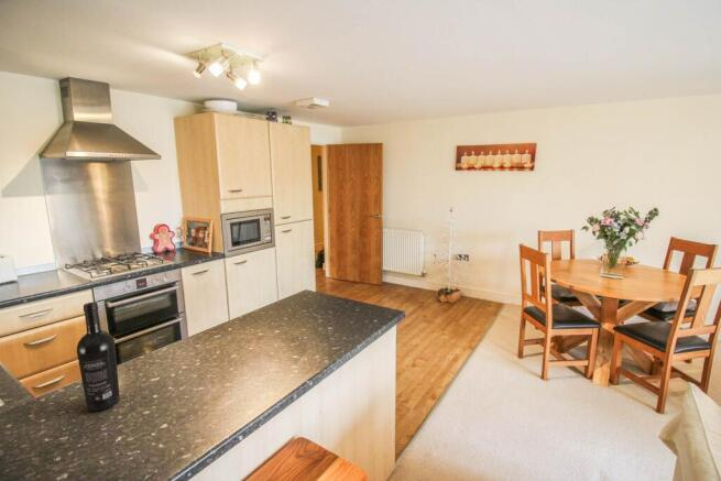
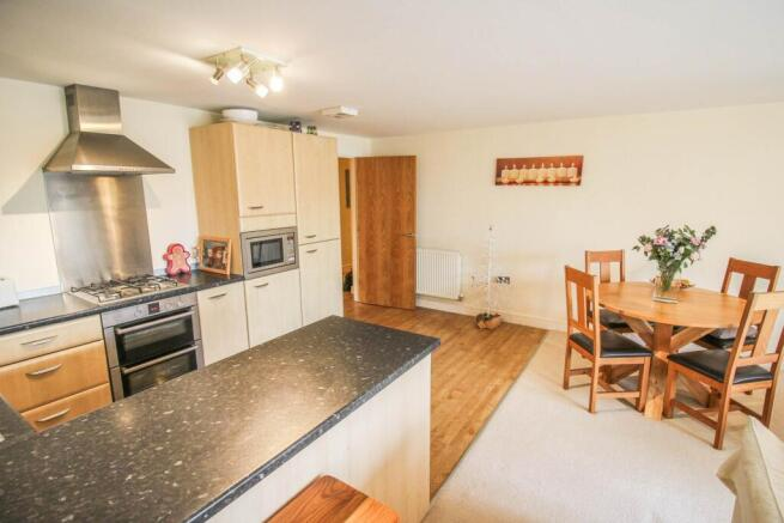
- wine bottle (97, 354)
